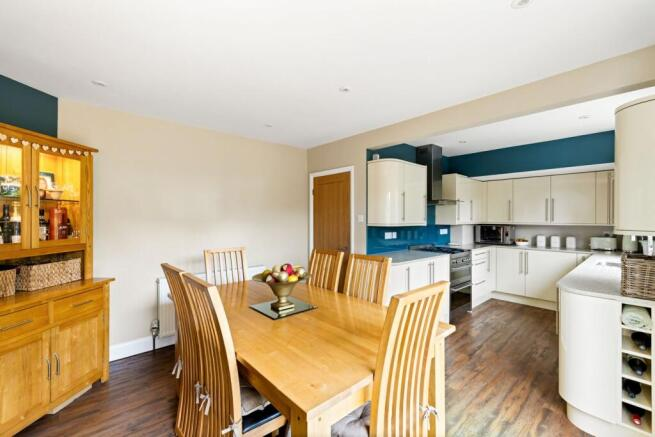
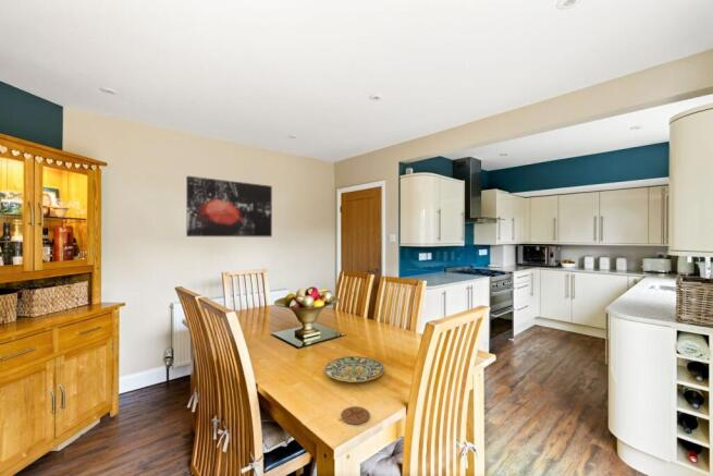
+ wall art (232, 209)
+ plate (354, 370)
+ coaster (355, 415)
